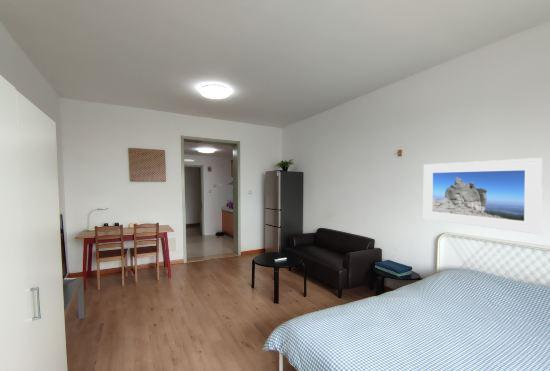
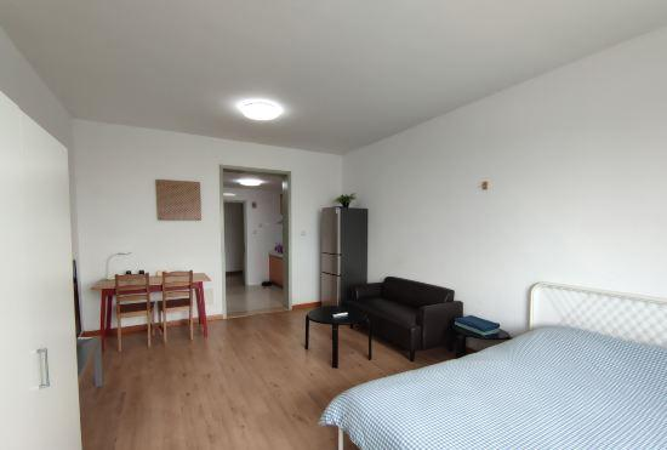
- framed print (472, 193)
